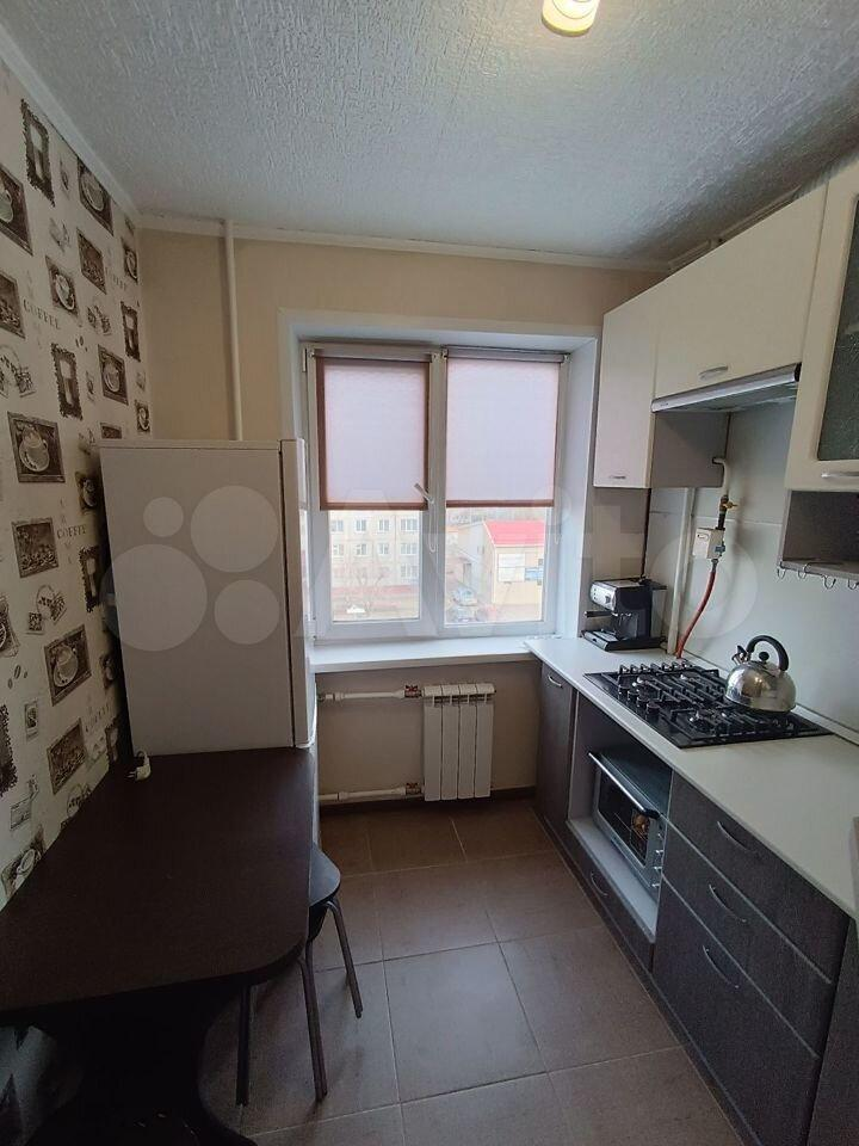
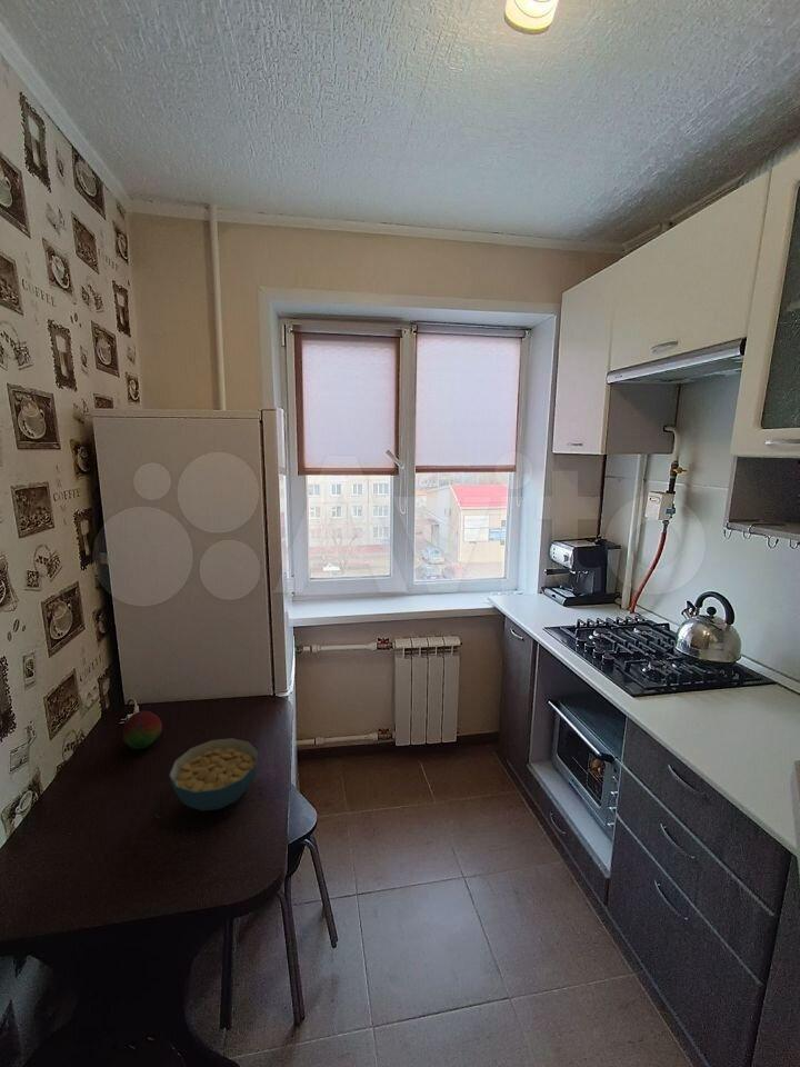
+ fruit (142, 730)
+ cereal bowl (216, 780)
